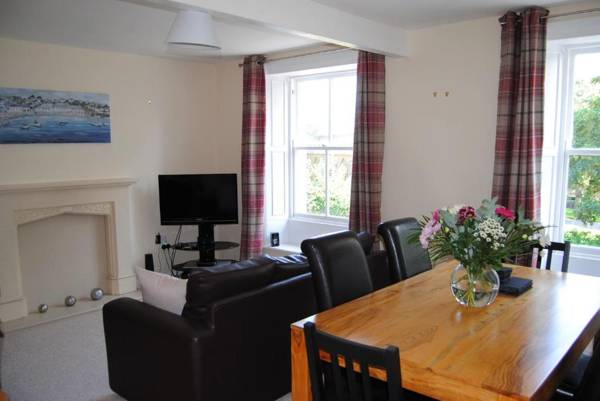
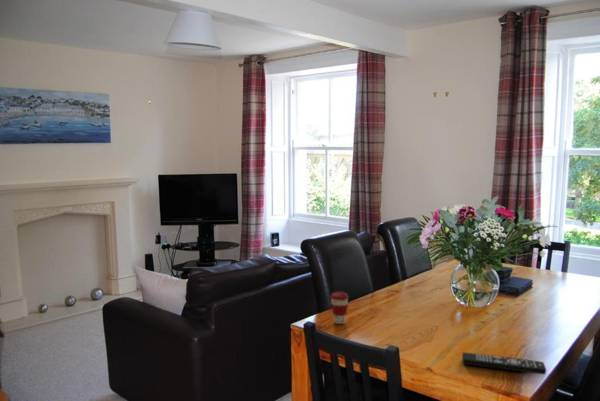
+ remote control (502, 363)
+ coffee cup (339, 307)
